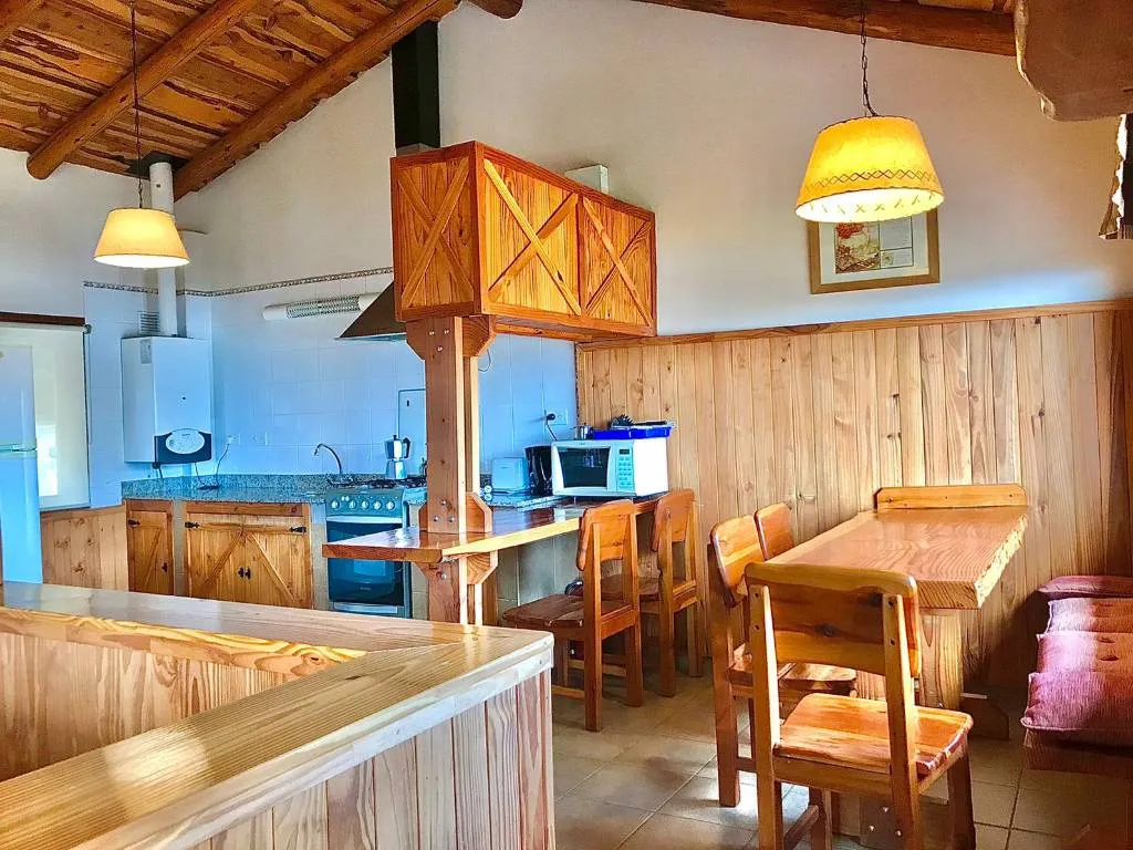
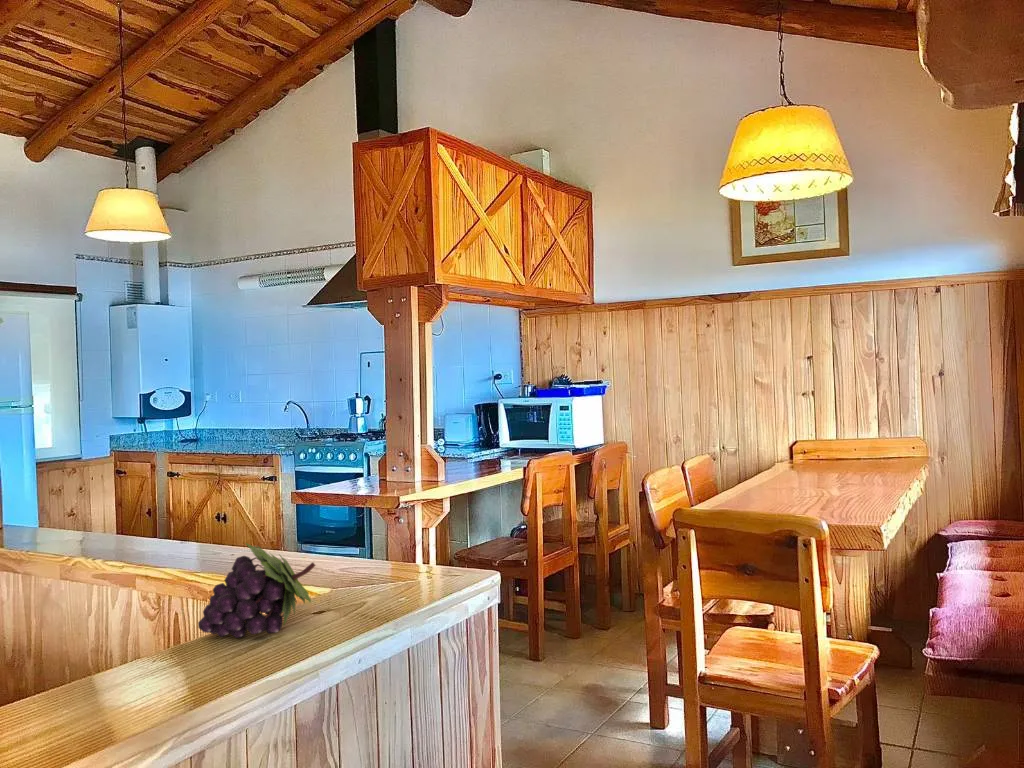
+ fruit (257, 589)
